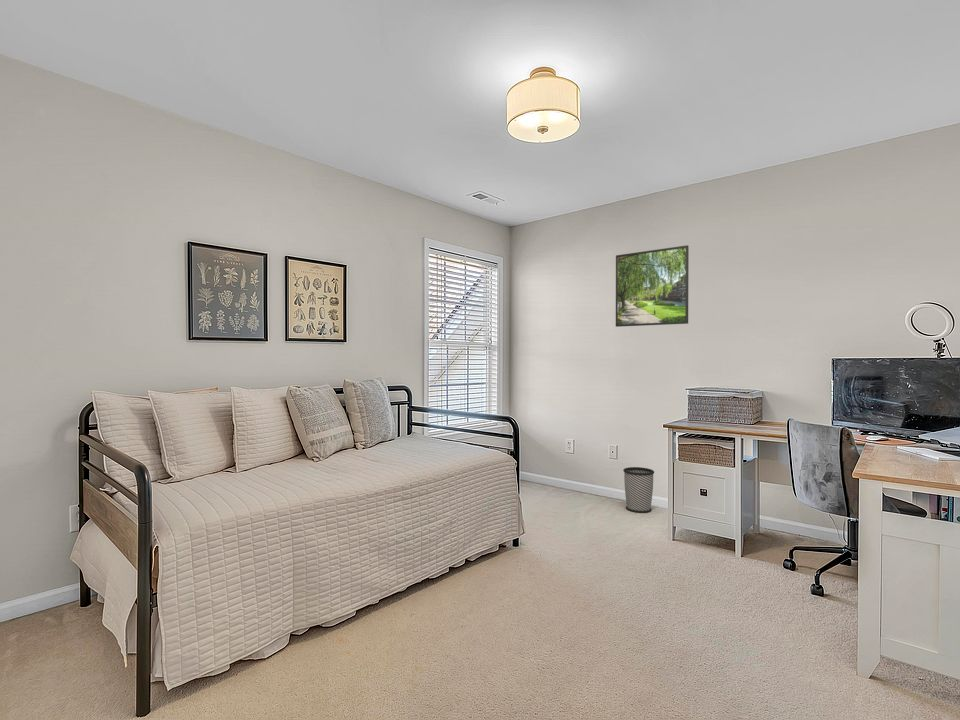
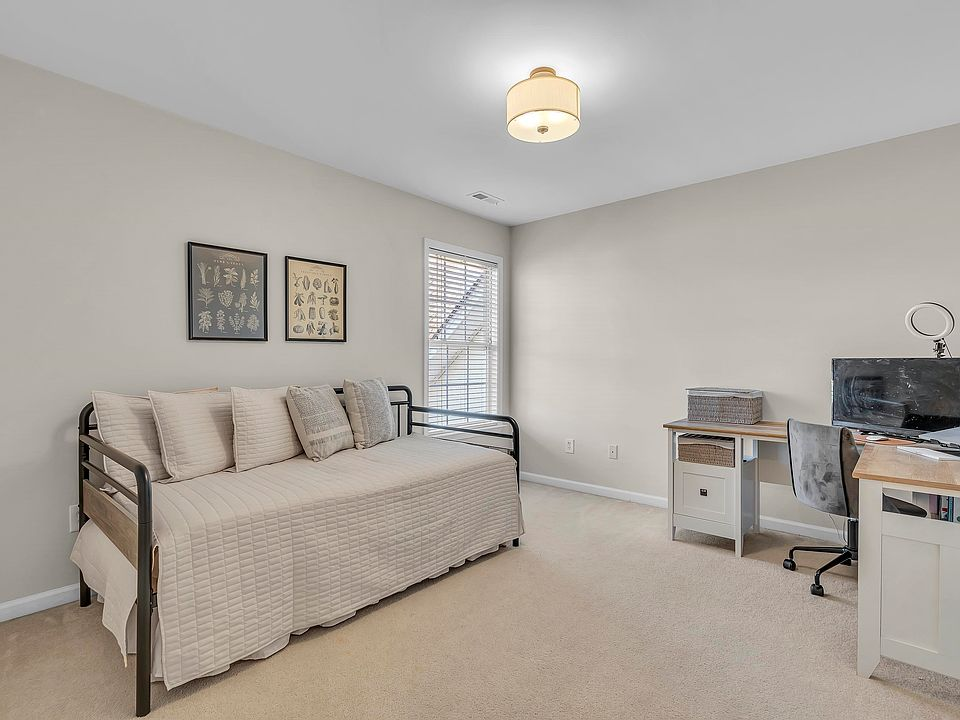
- wastebasket (638, 489)
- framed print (650, 287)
